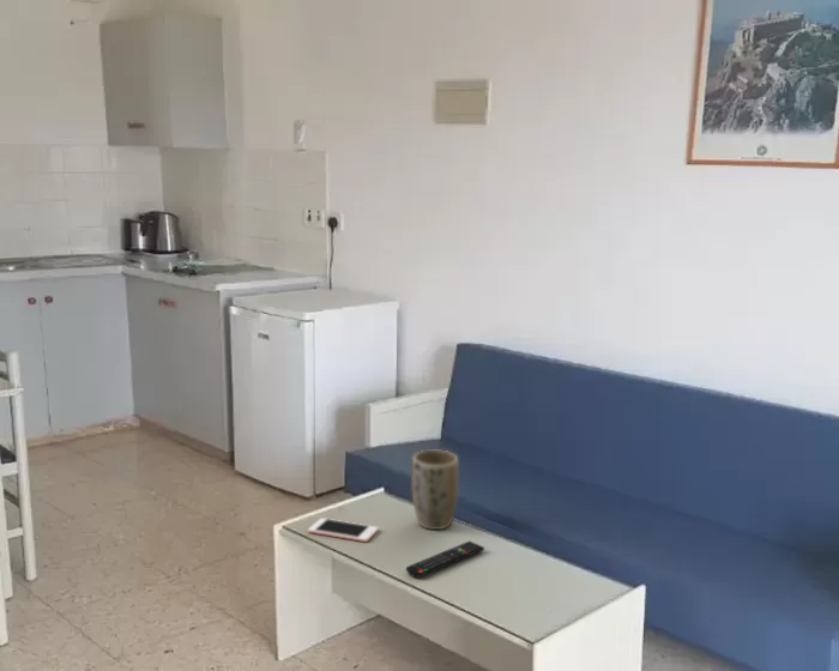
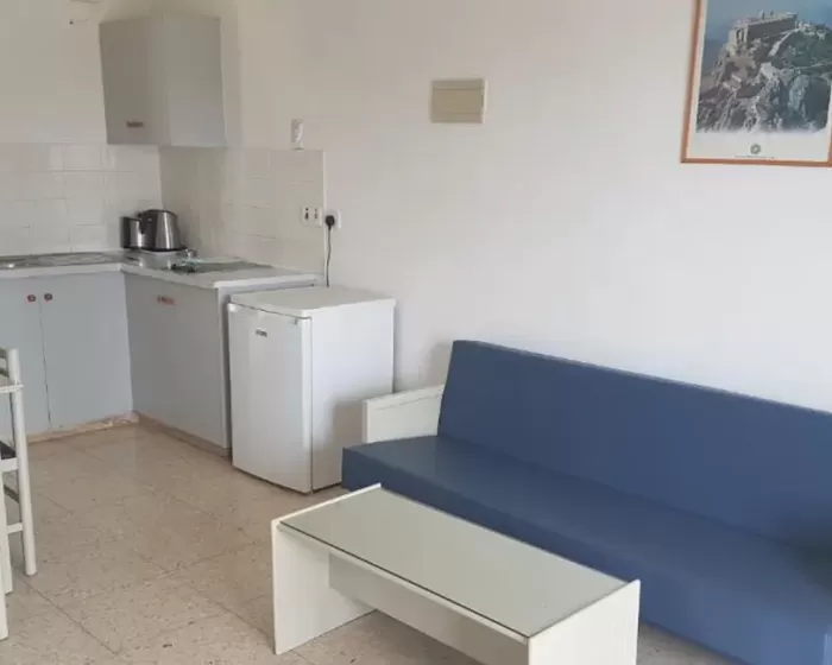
- plant pot (435, 490)
- remote control (445, 560)
- cell phone (343, 530)
